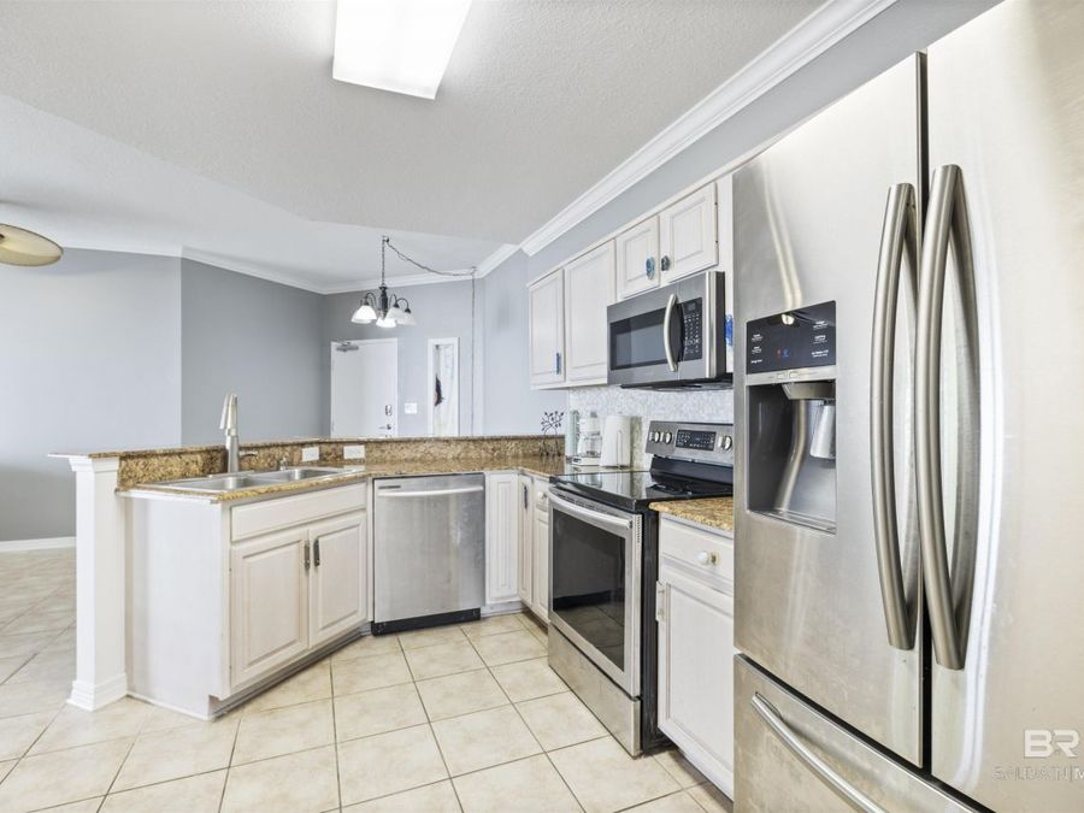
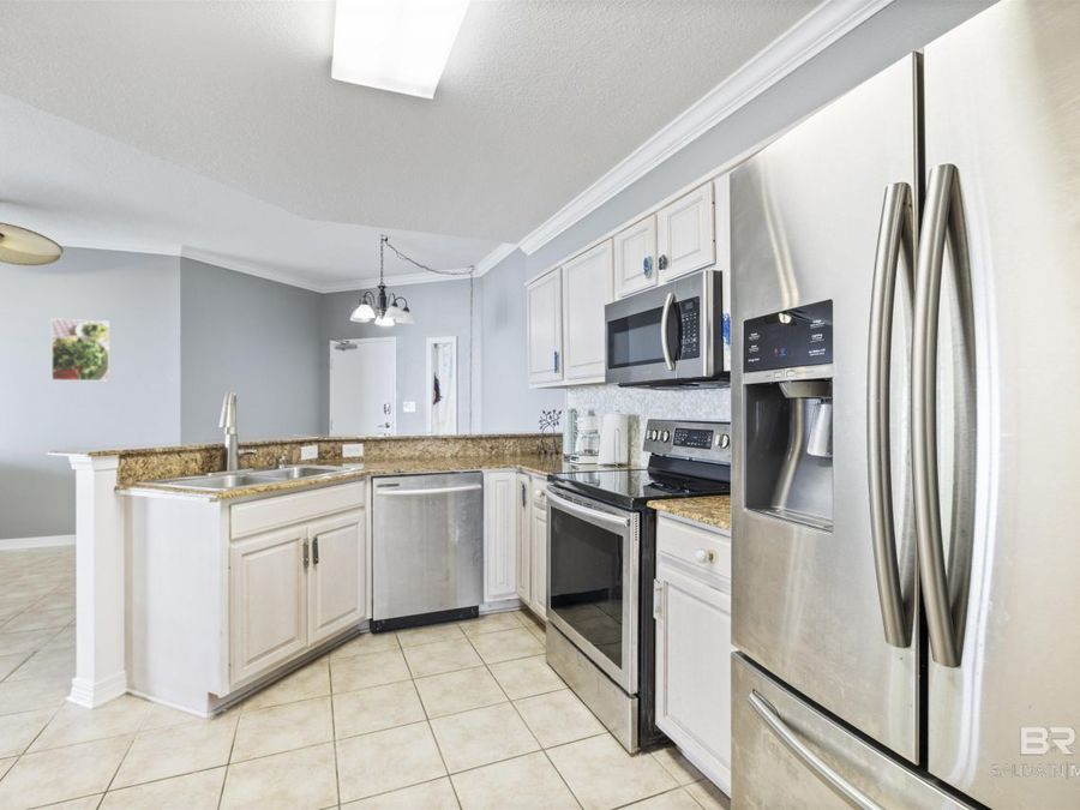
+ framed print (80, 350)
